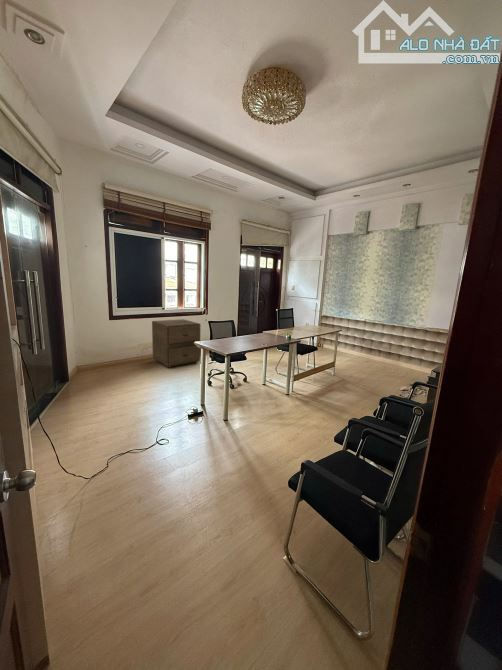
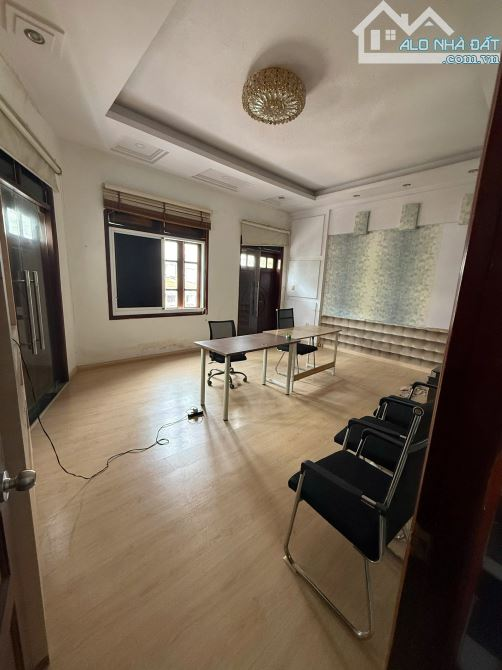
- filing cabinet (177, 342)
